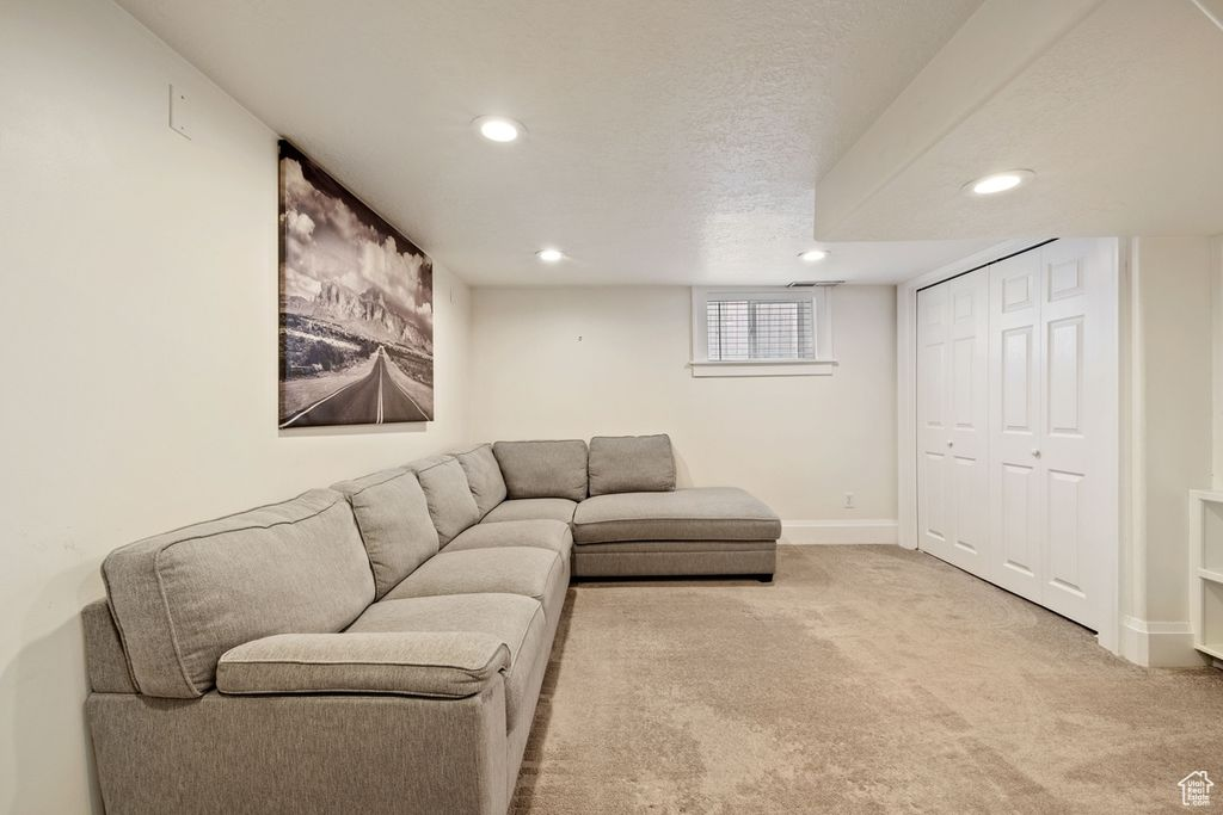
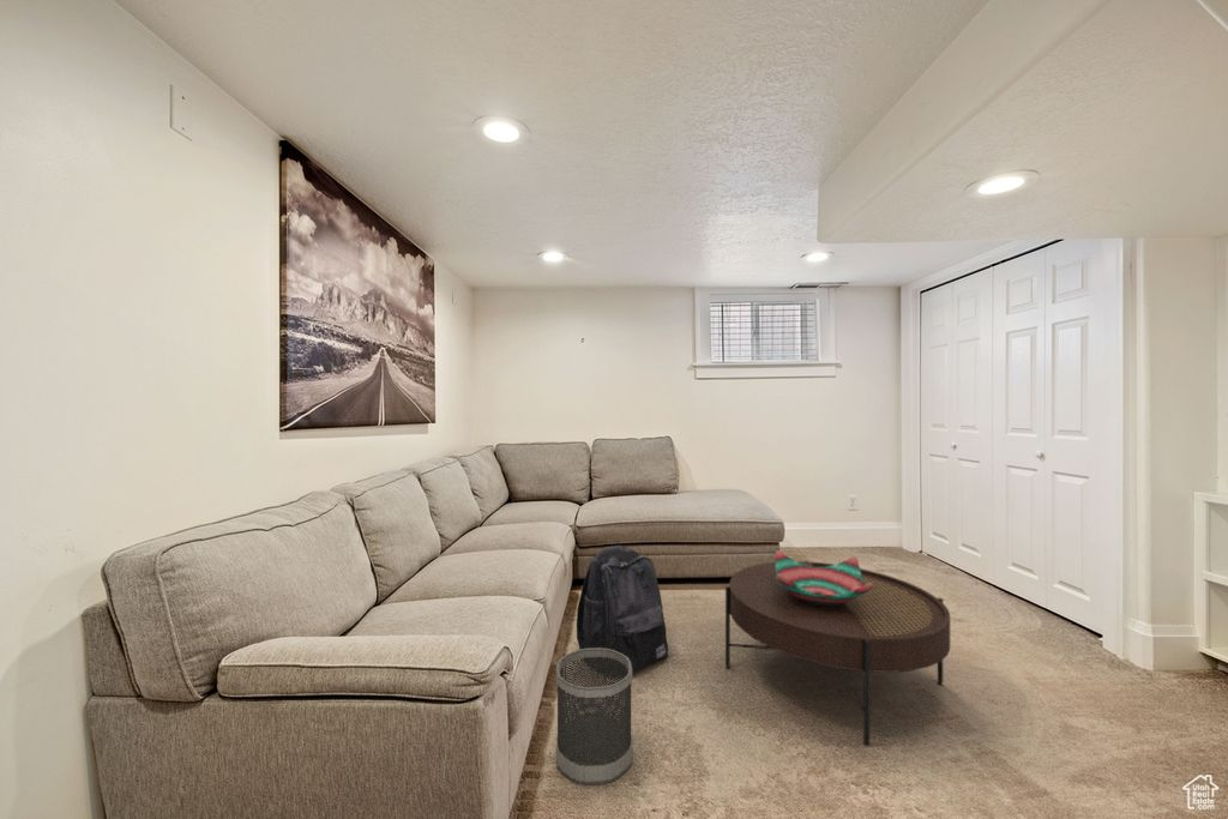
+ decorative bowl (819, 580)
+ coffee table (830, 633)
+ wastebasket (594, 710)
+ backpack (621, 602)
